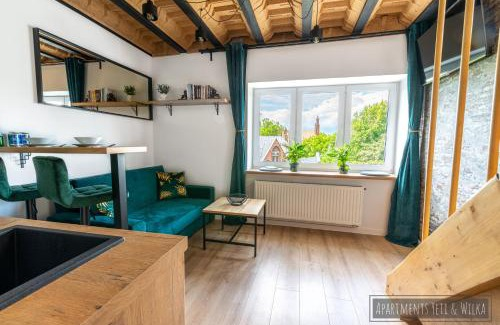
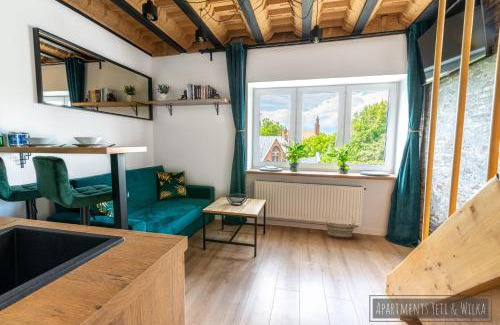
+ basket (340, 225)
